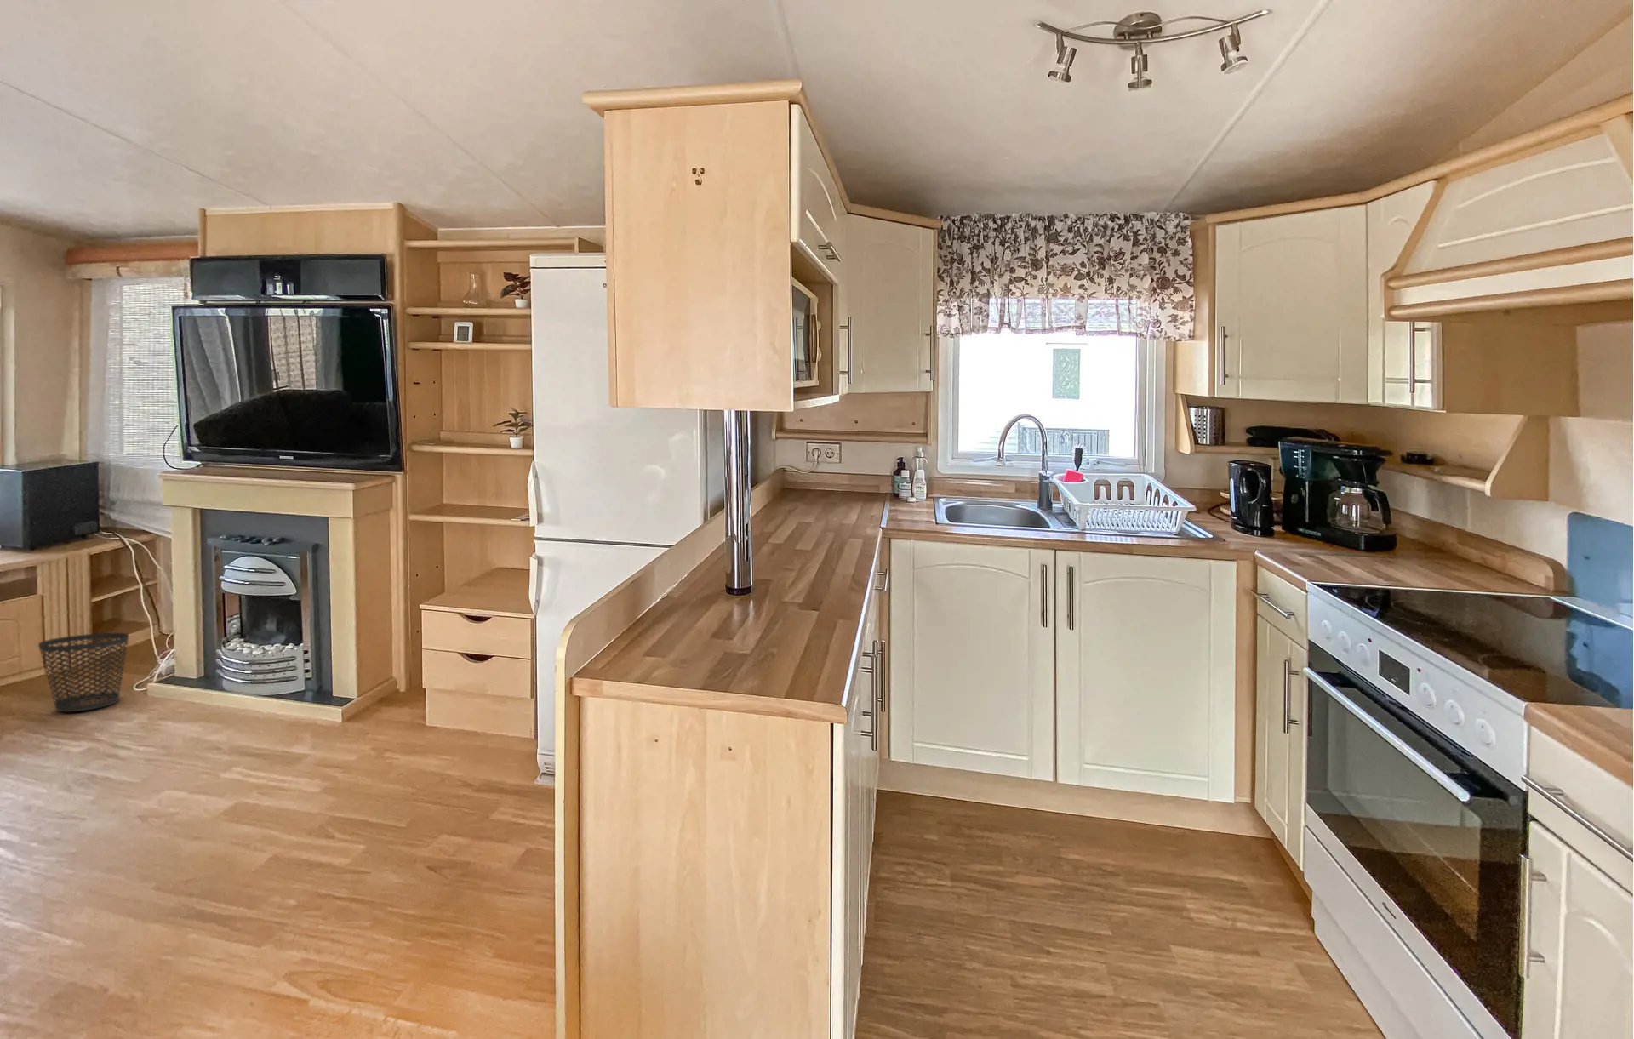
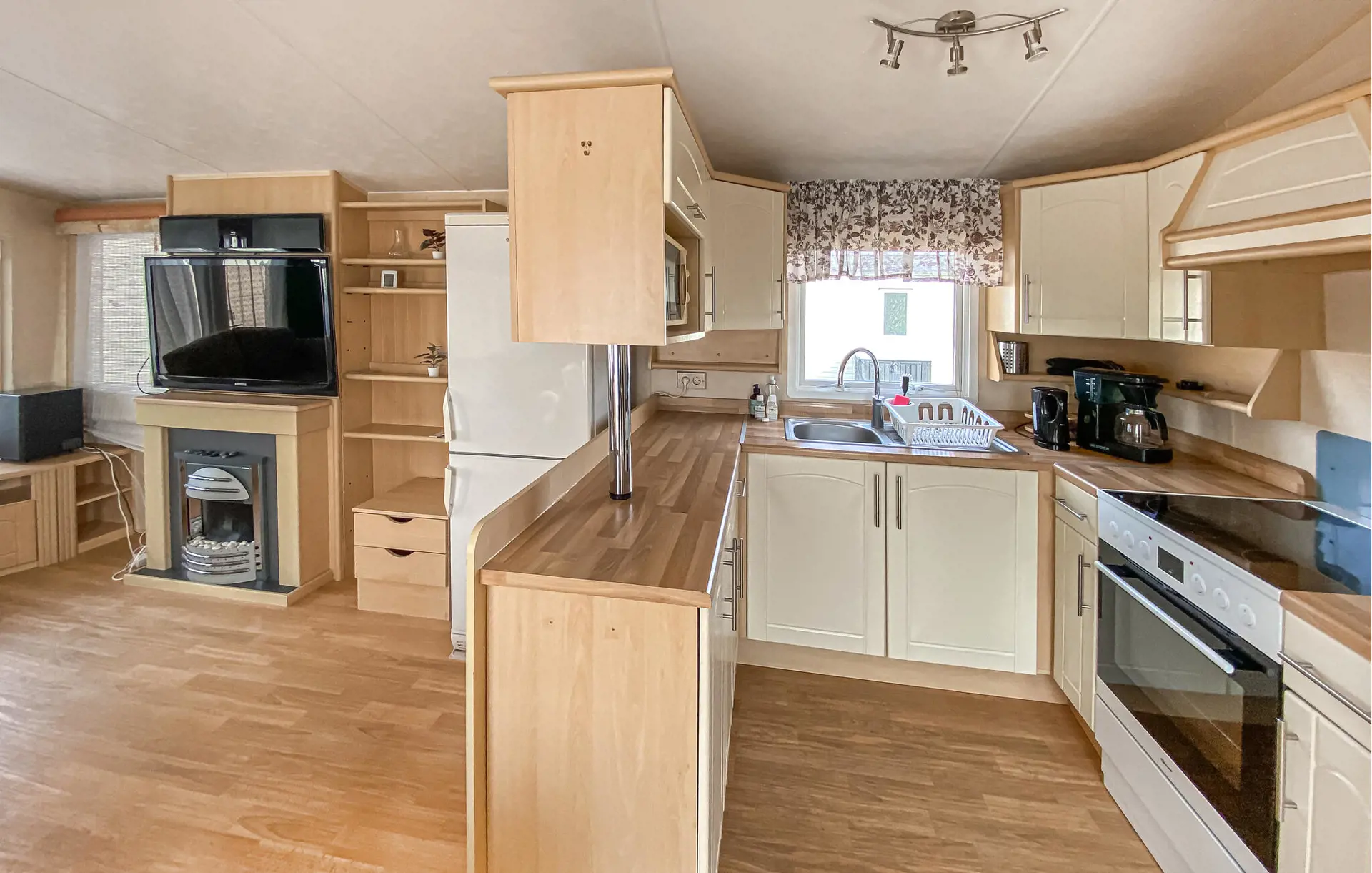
- wastebasket (86, 672)
